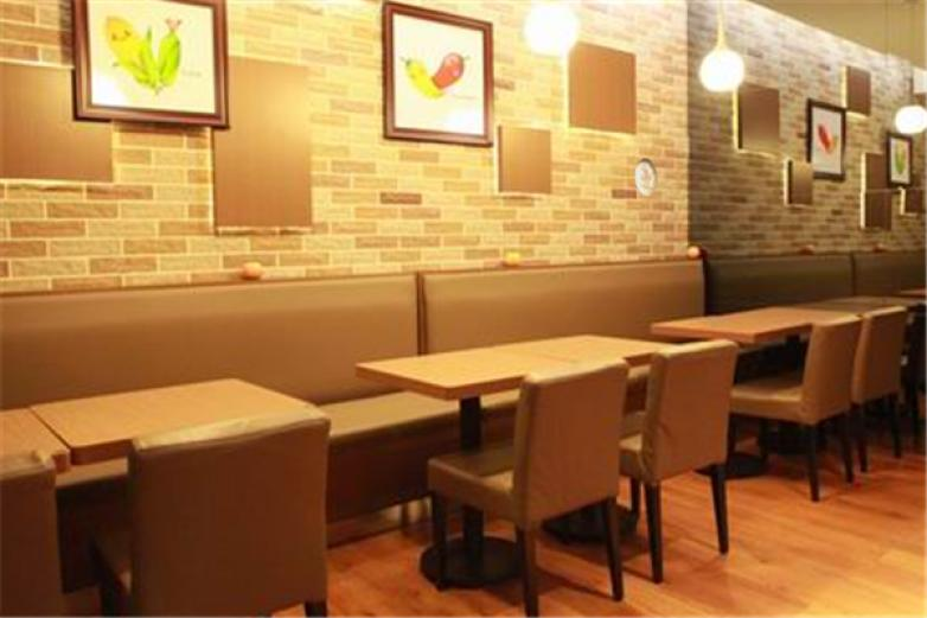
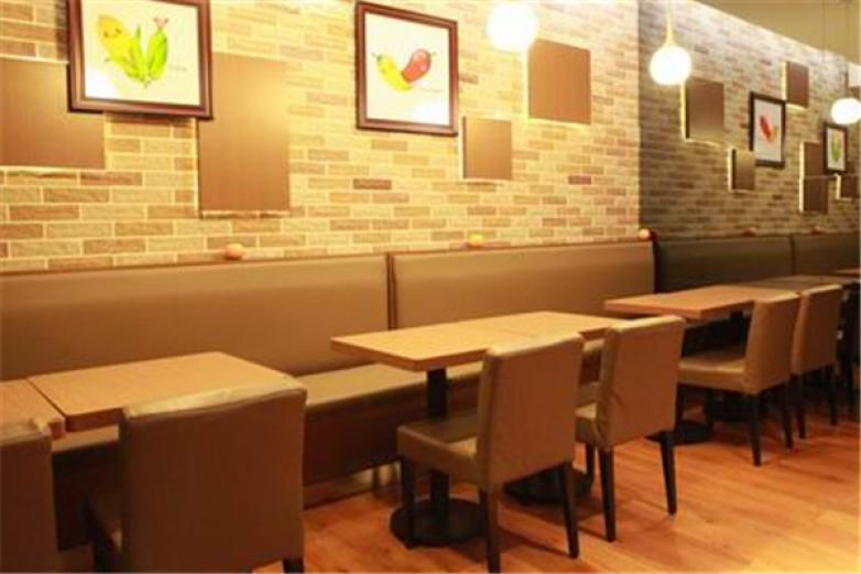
- decorative plate (645, 177)
